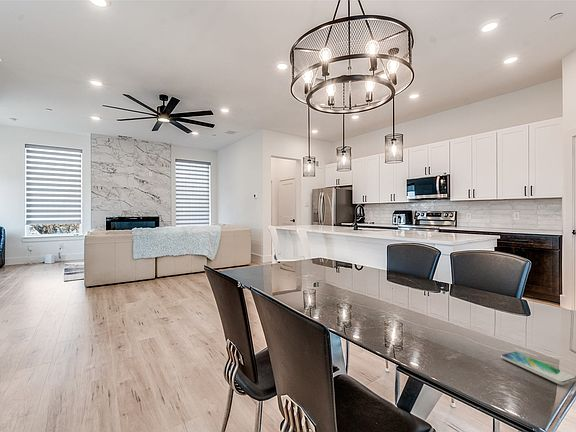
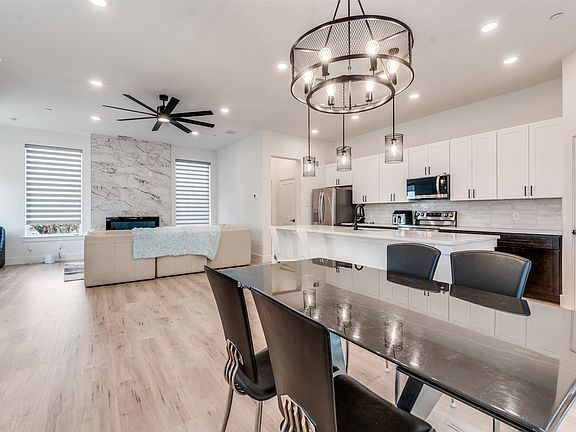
- smartphone (536, 366)
